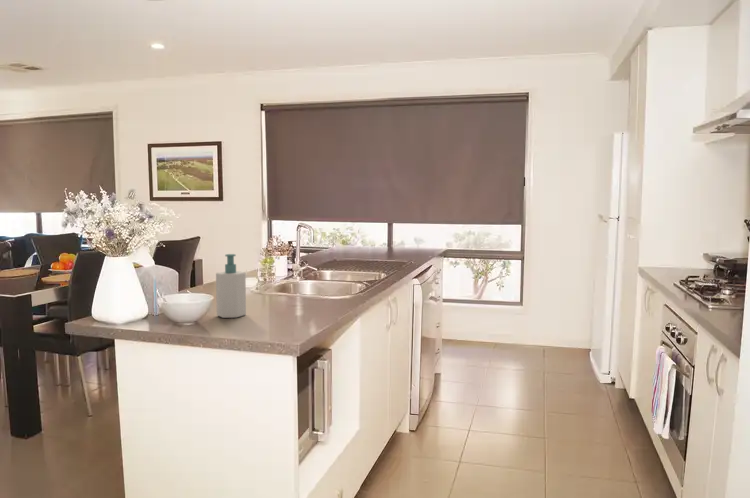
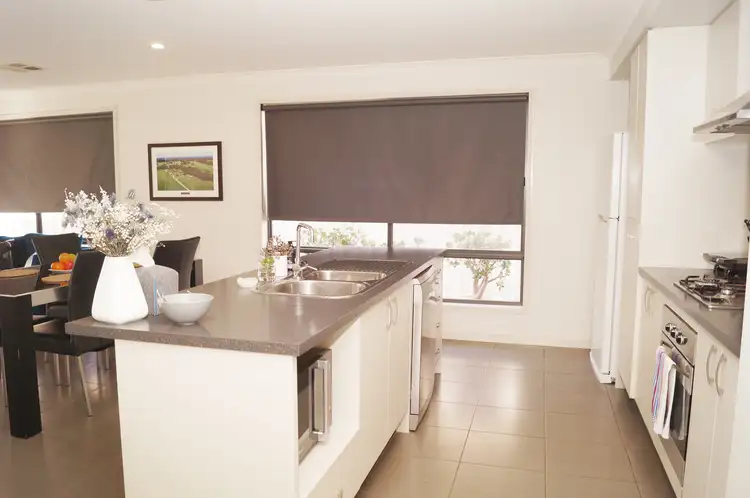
- soap bottle (230, 284)
